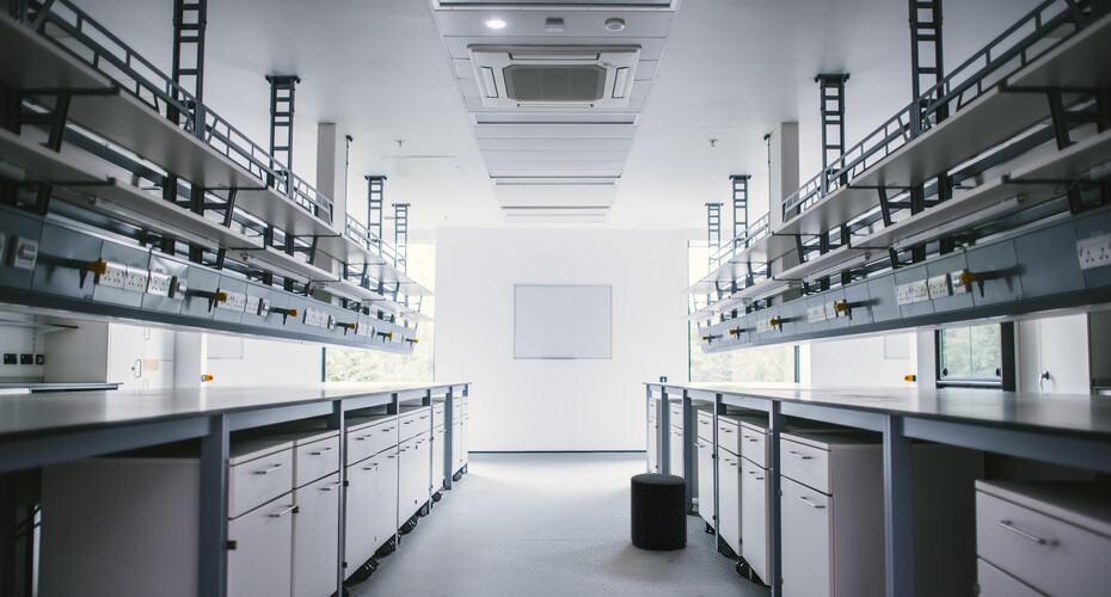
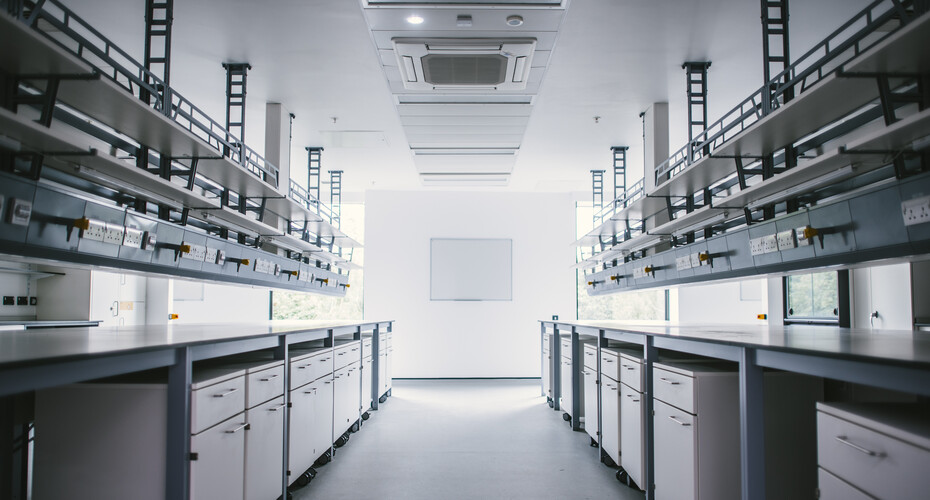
- stool (658, 509)
